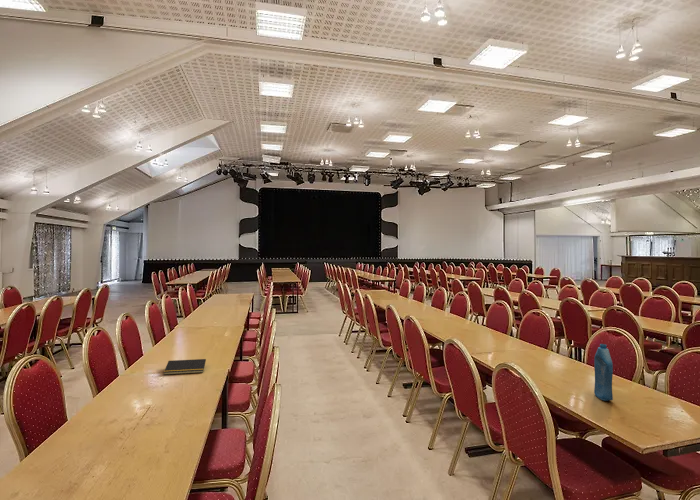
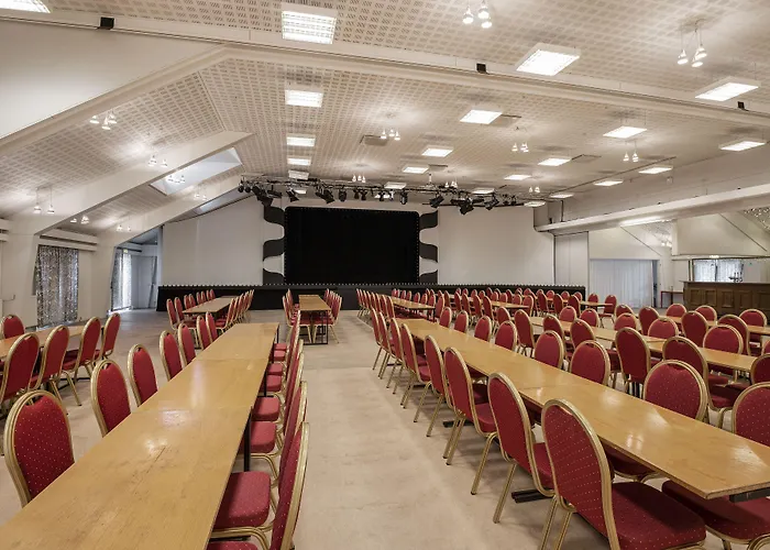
- notepad (185, 366)
- bottle (603, 371)
